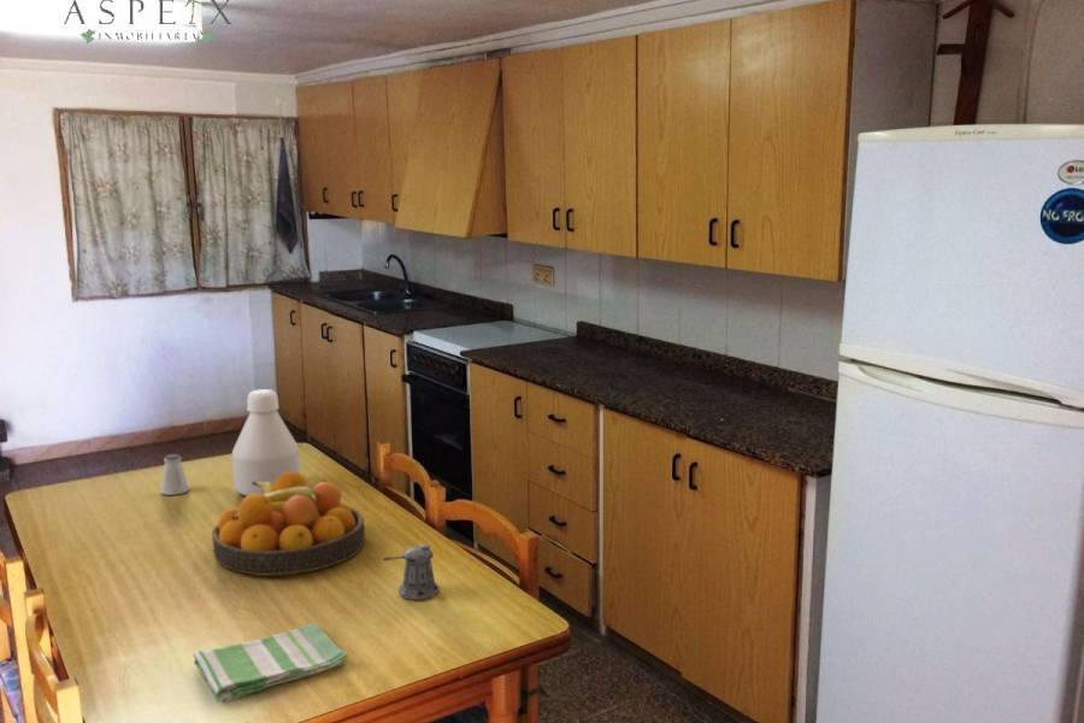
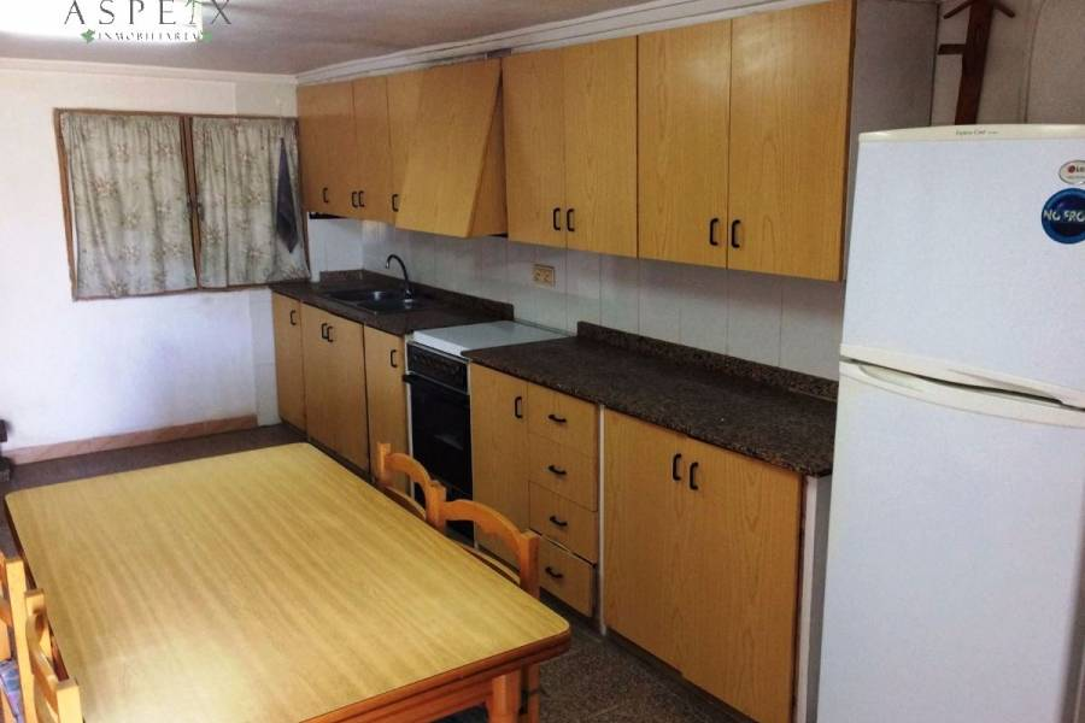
- fruit bowl (288, 515)
- dish towel (270, 657)
- bottle (265, 440)
- pepper shaker (413, 569)
- saltshaker (173, 472)
